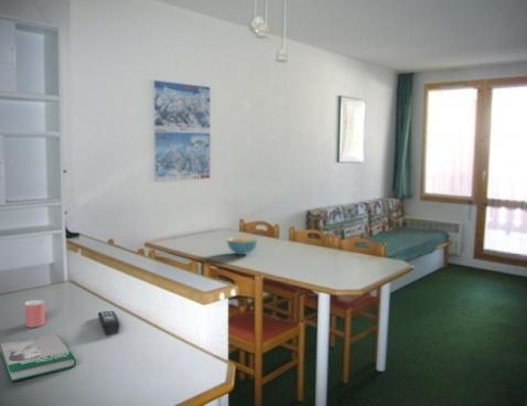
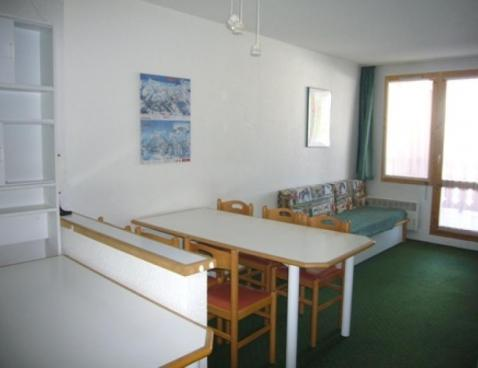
- remote control (108, 320)
- cup (34, 312)
- book (36, 354)
- cereal bowl (241, 246)
